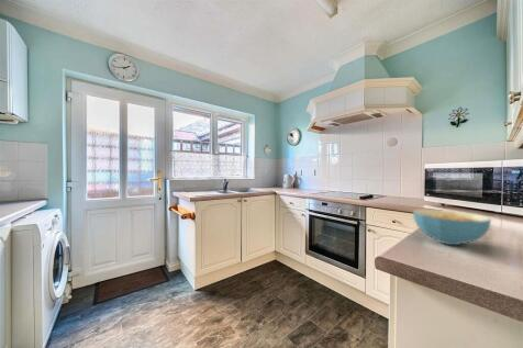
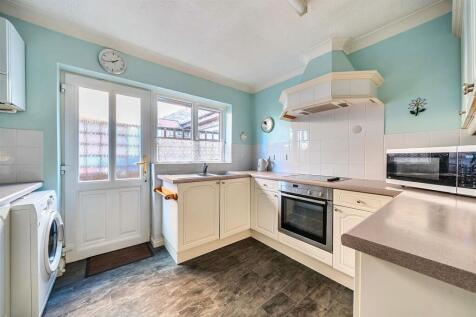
- cereal bowl (447, 228)
